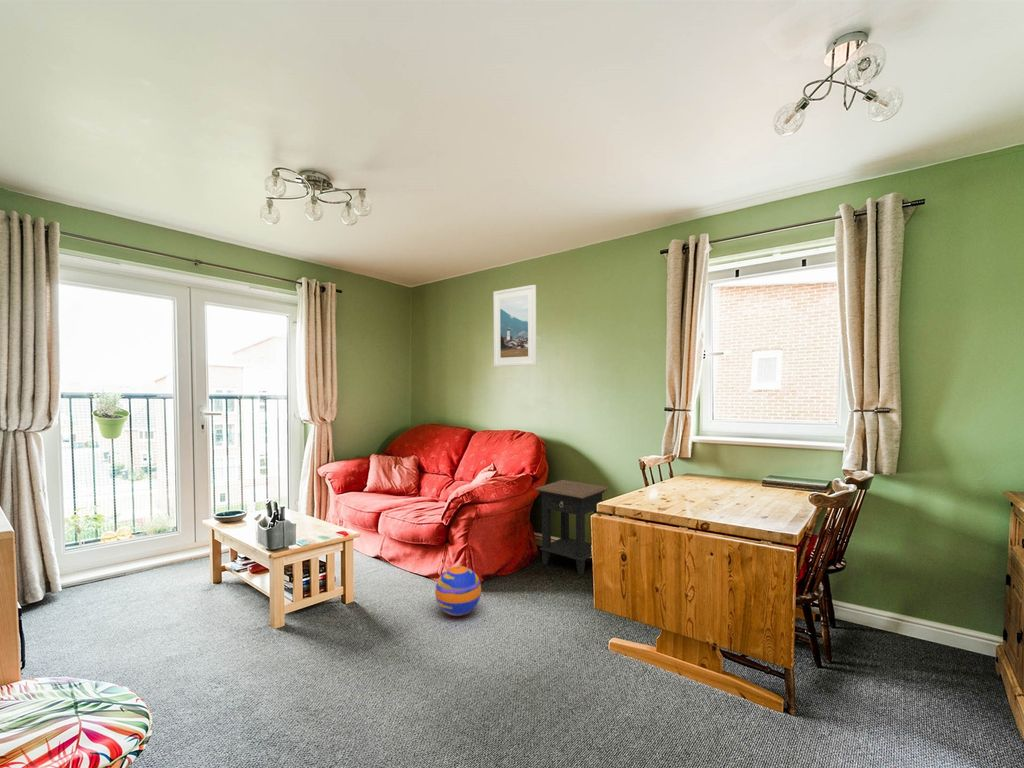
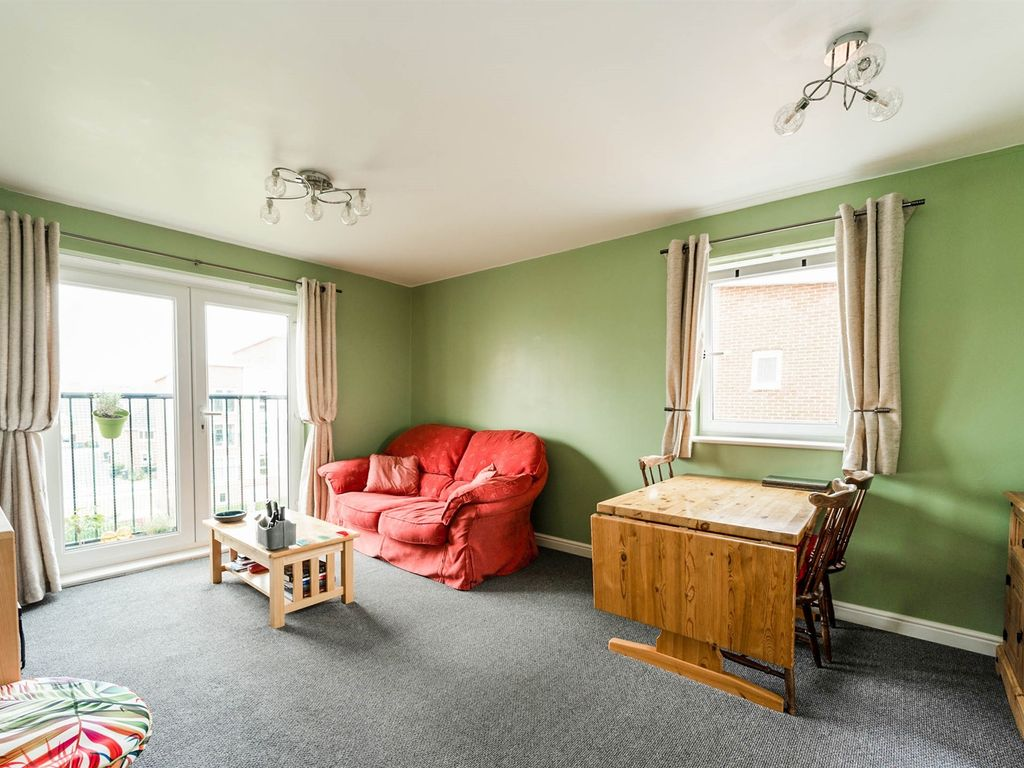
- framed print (514, 327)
- ball (458, 590)
- side table (568, 525)
